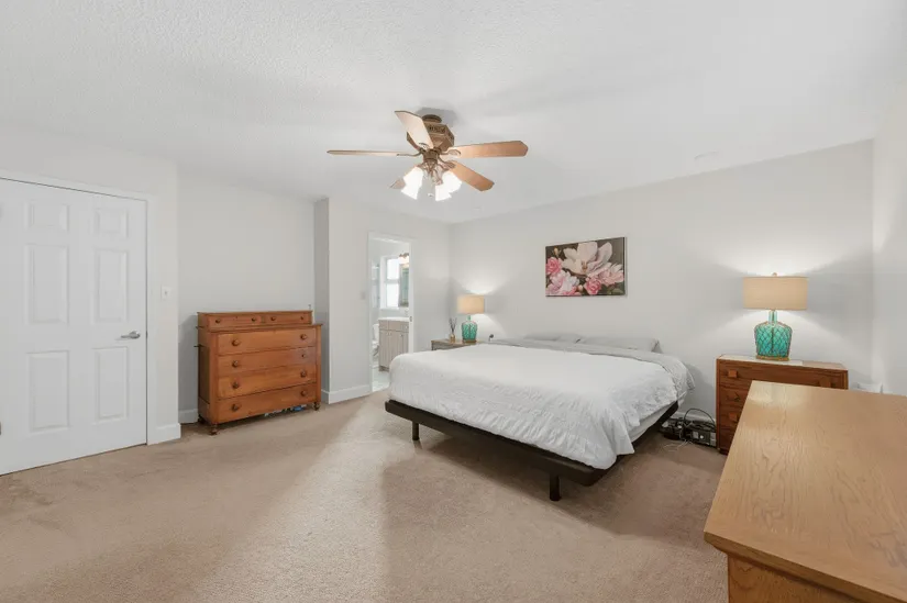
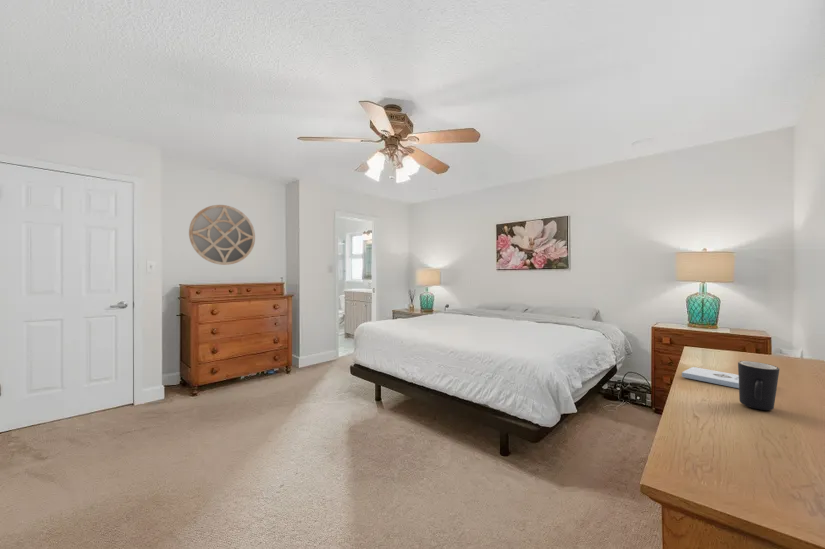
+ home mirror (224, 235)
+ notepad (724, 378)
+ mug (758, 387)
